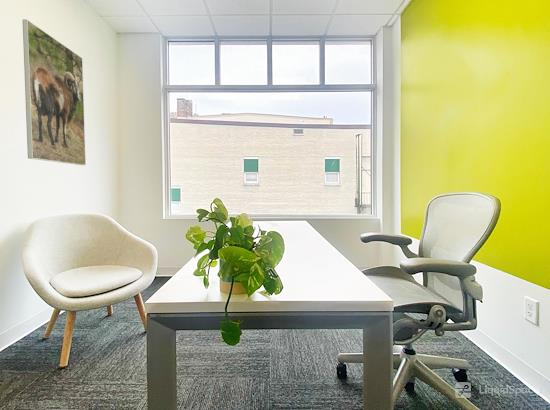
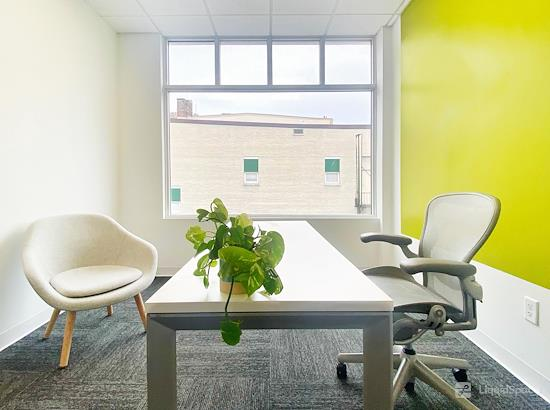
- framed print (58, 102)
